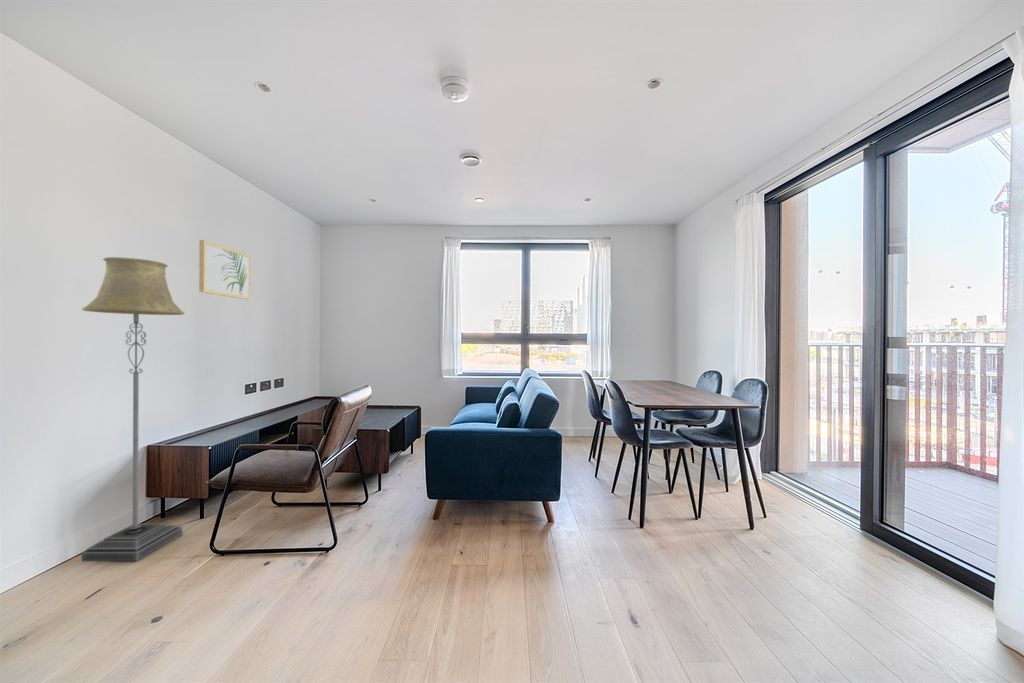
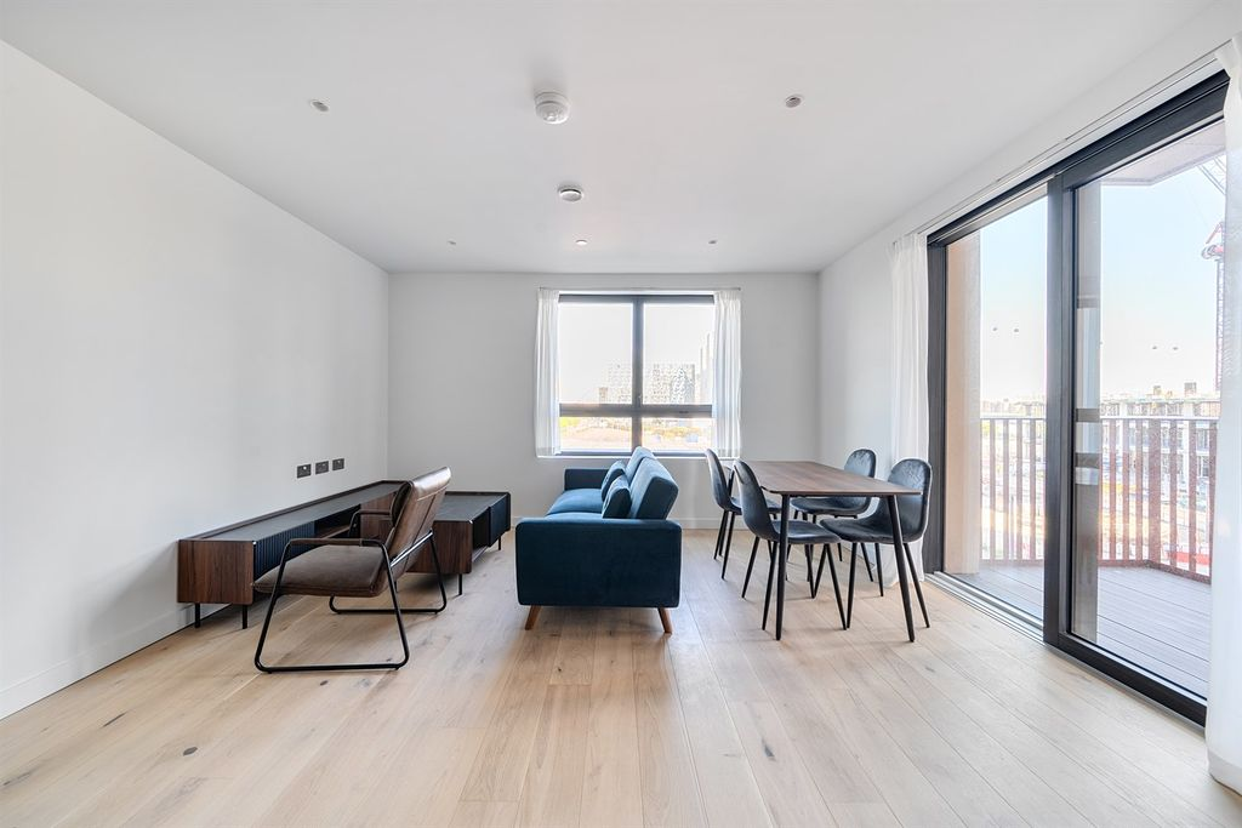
- floor lamp (136, 404)
- wall art (227, 272)
